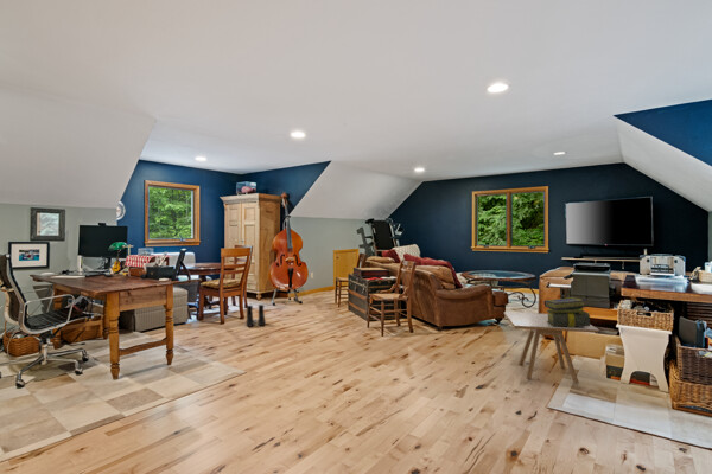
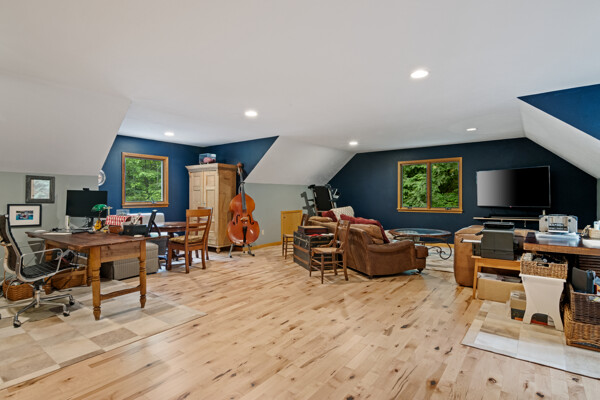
- stack of books (566, 312)
- side table (538, 342)
- boots (259, 314)
